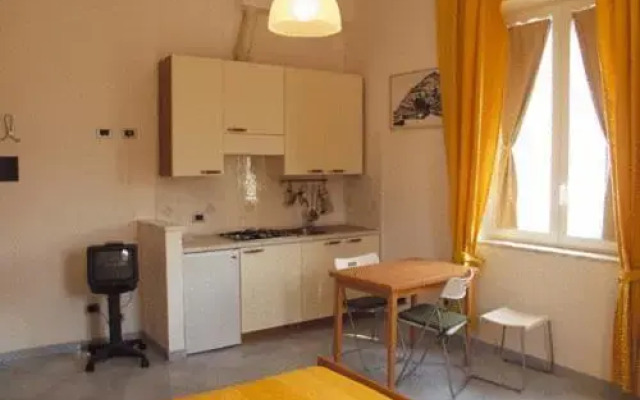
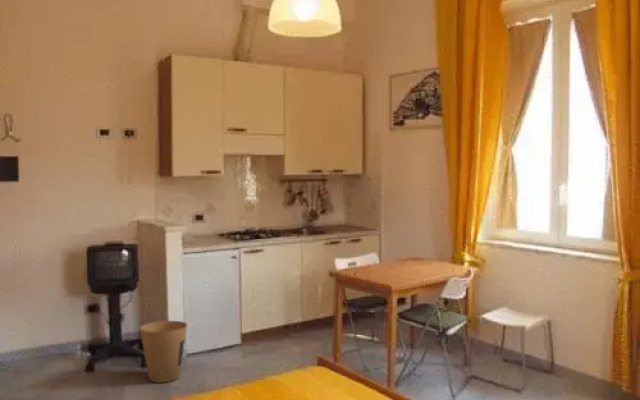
+ trash can (164, 351)
